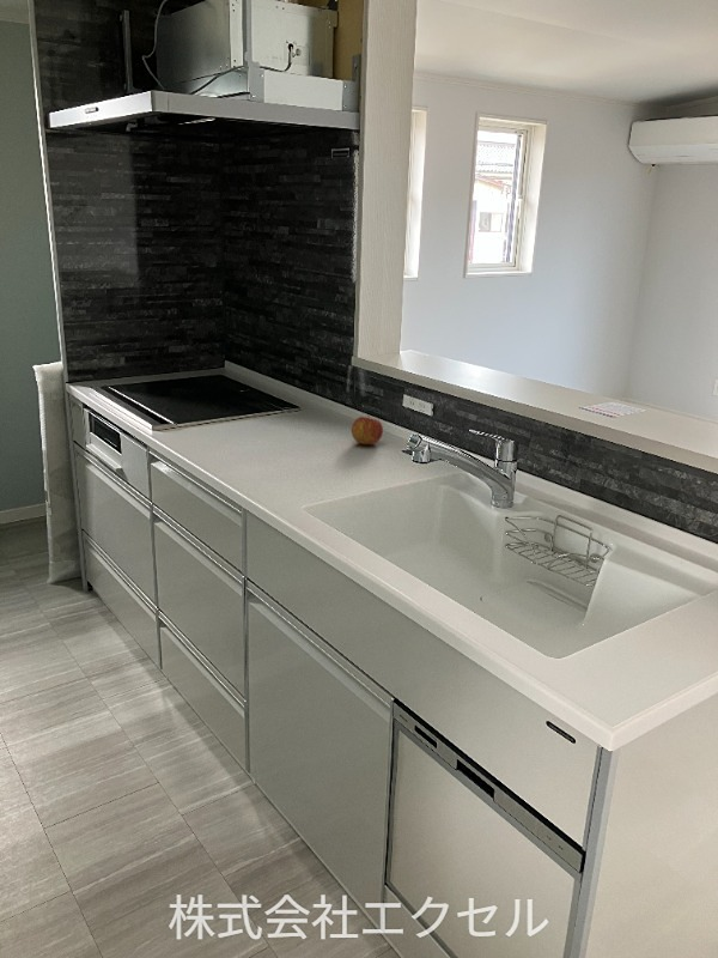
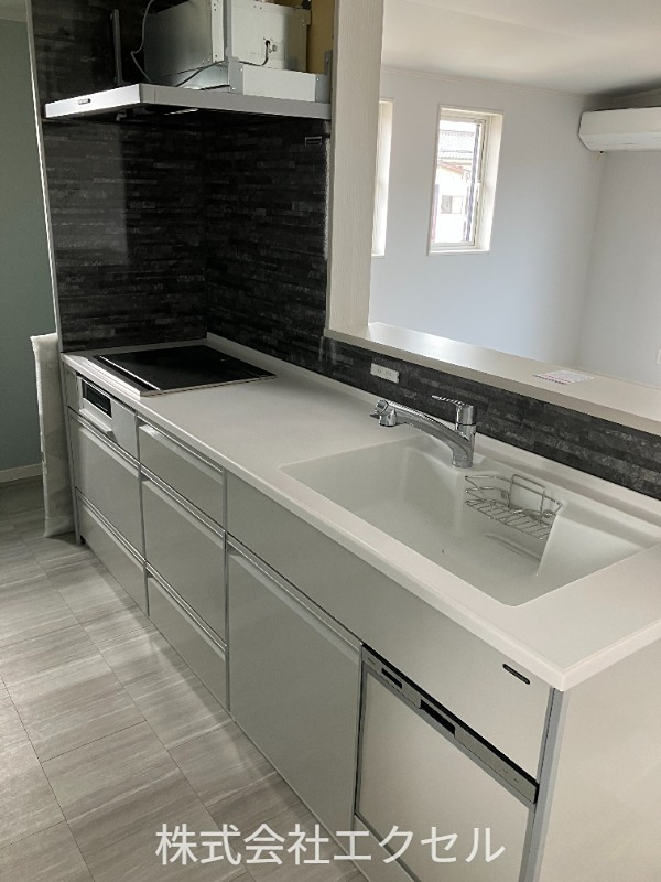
- apple (366, 429)
